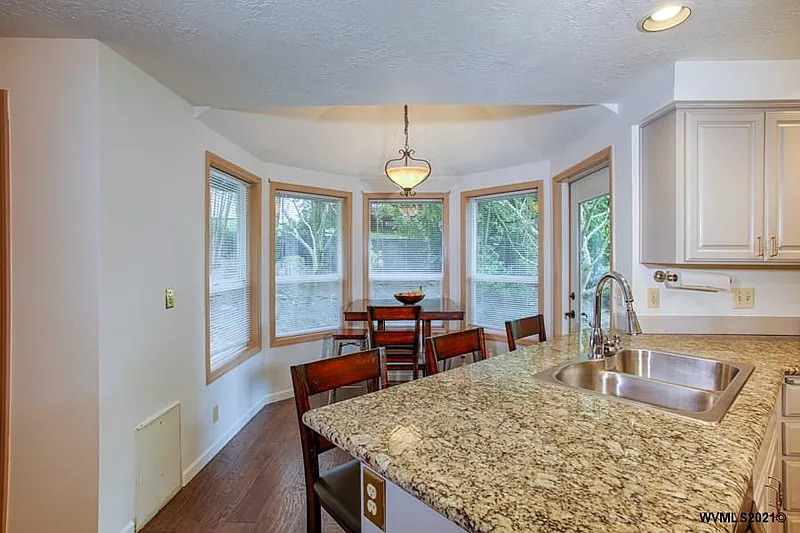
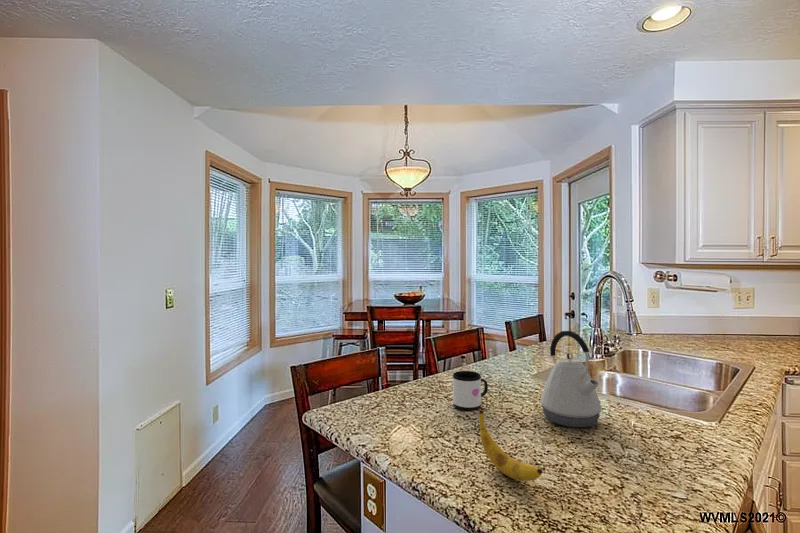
+ kettle (571, 375)
+ mug (471, 389)
+ banana (504, 452)
